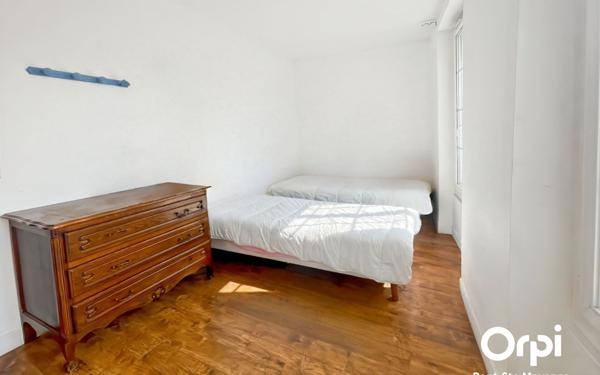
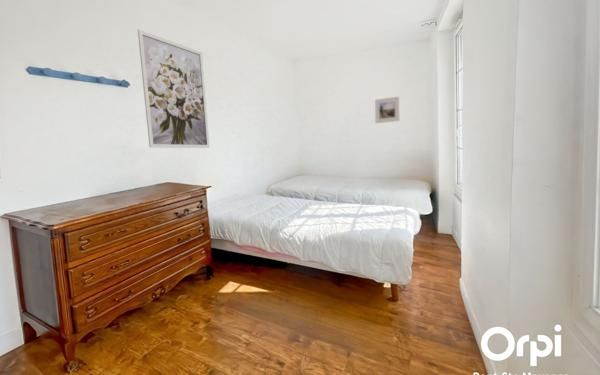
+ wall art (177, 95)
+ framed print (387, 110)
